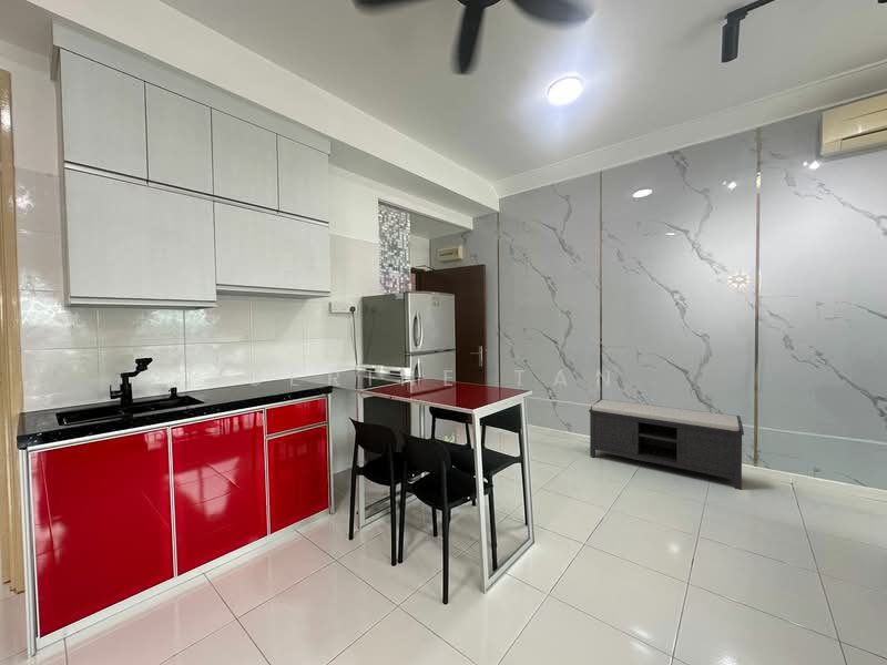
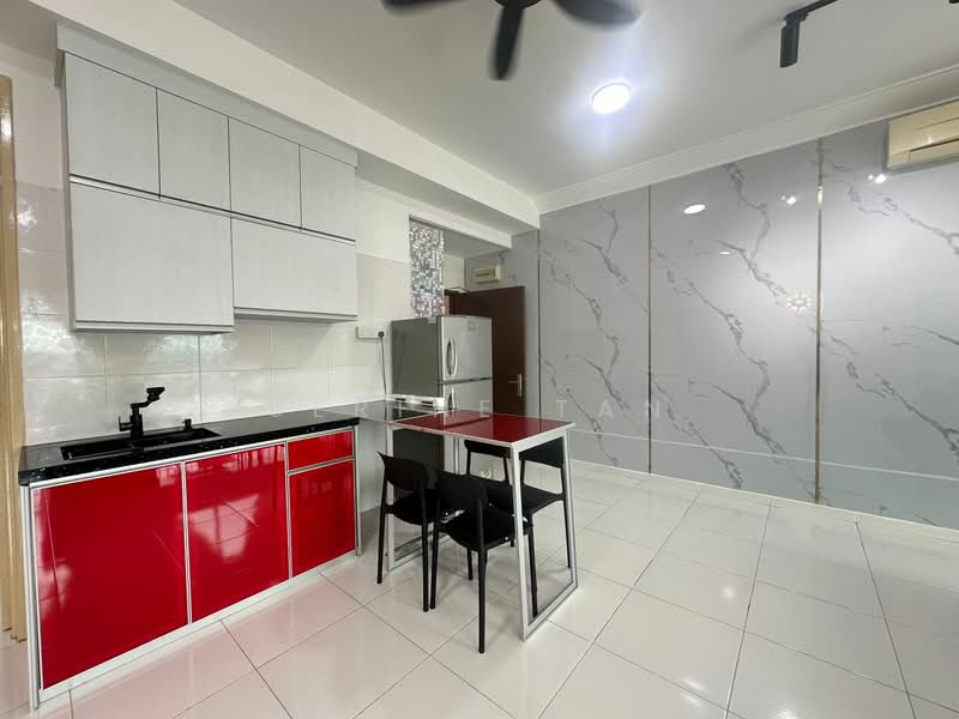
- bench (660, 437)
